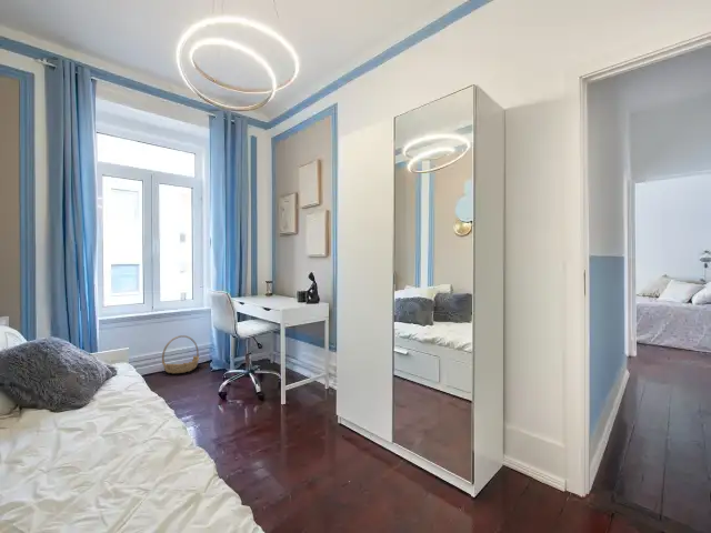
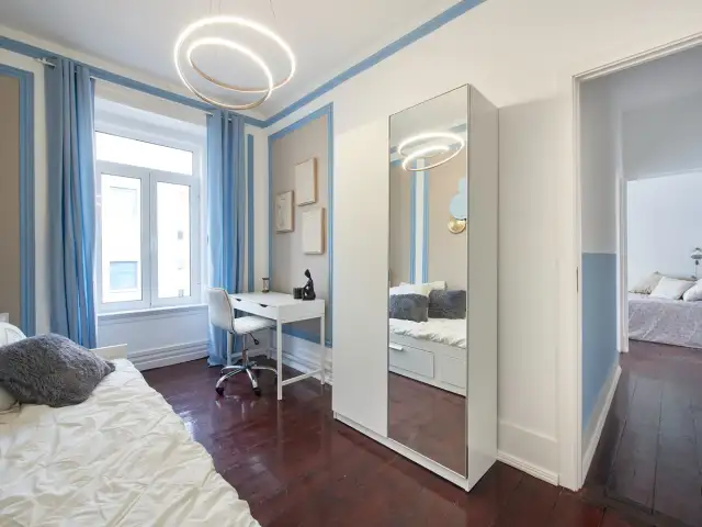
- basket (183, 363)
